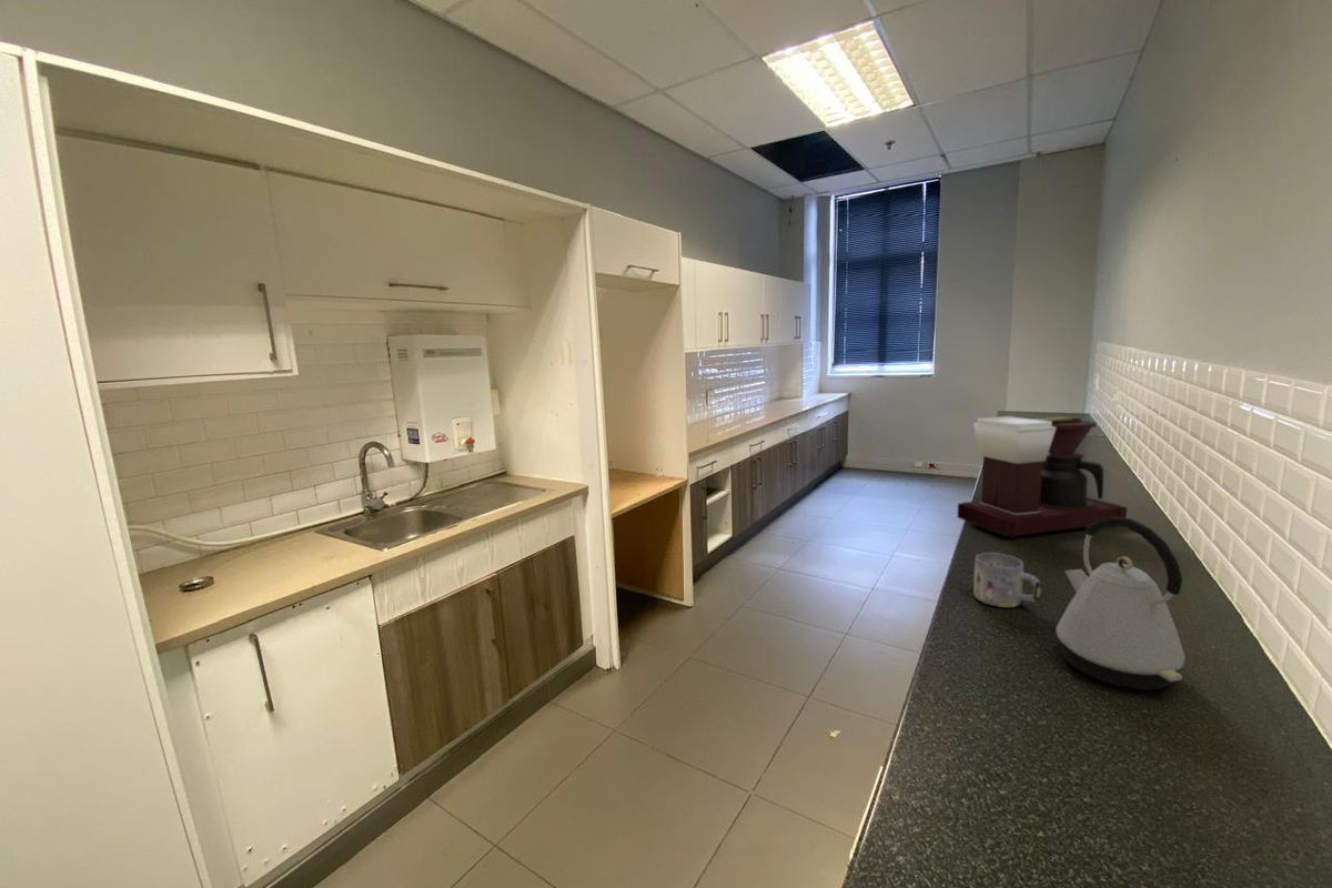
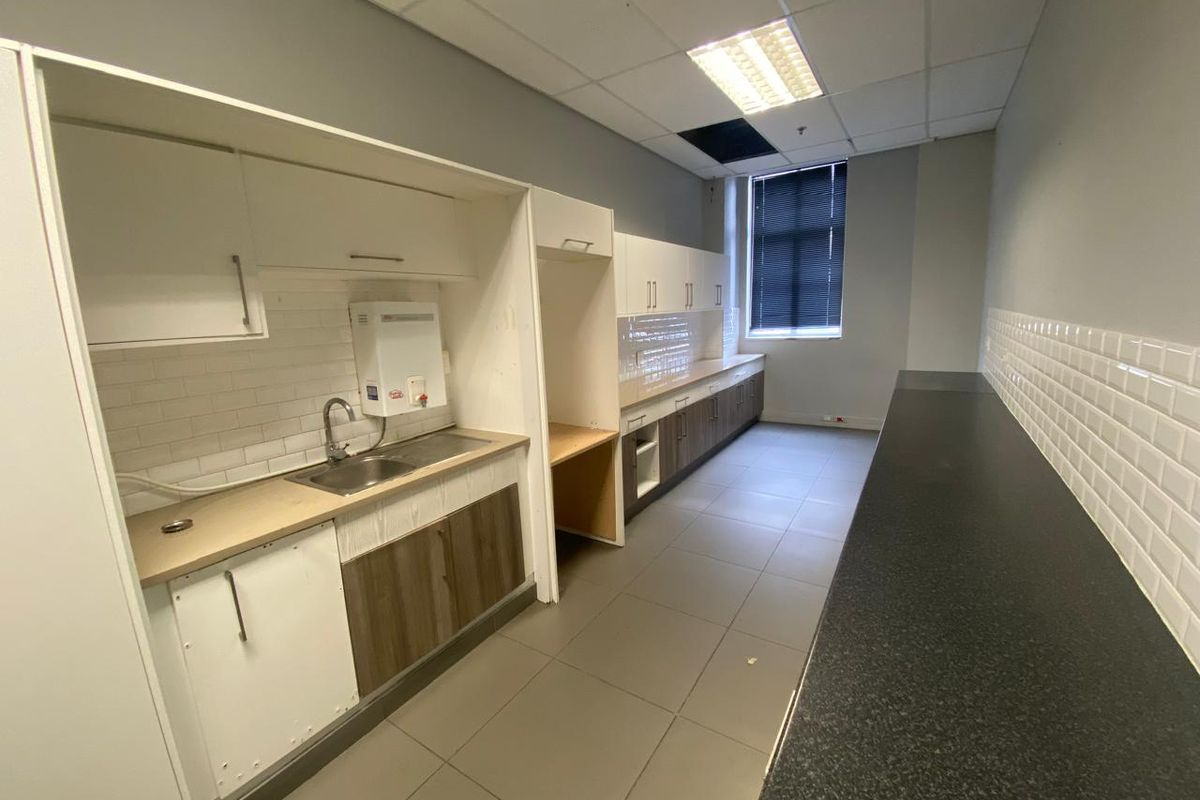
- kettle (1118, 593)
- coffee maker (1041, 471)
- mug (1007, 582)
